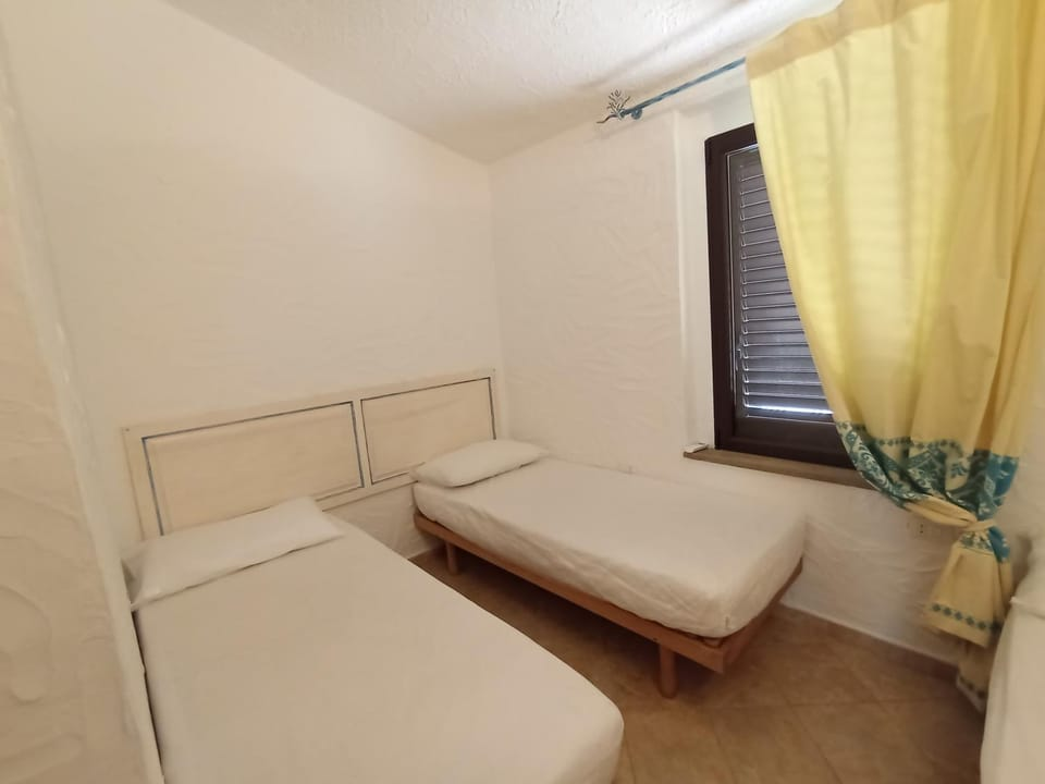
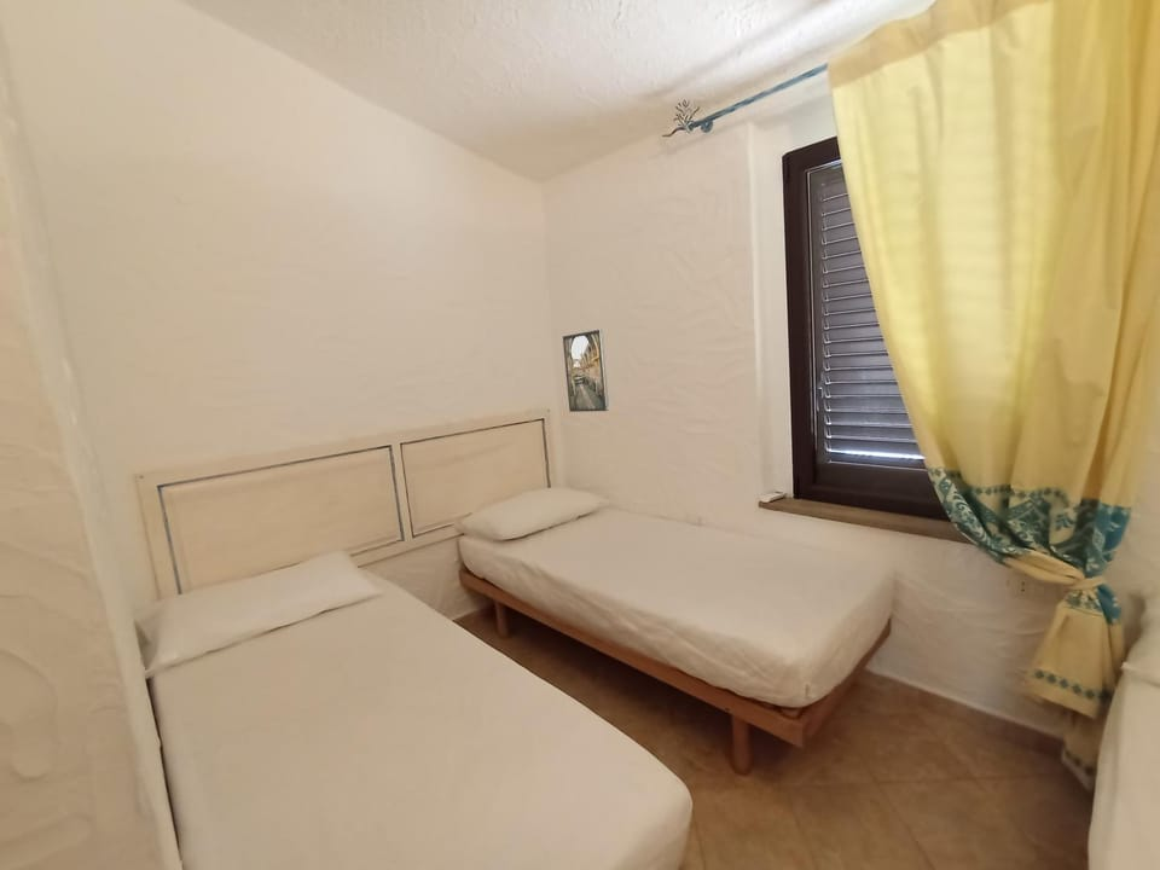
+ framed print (585, 372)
